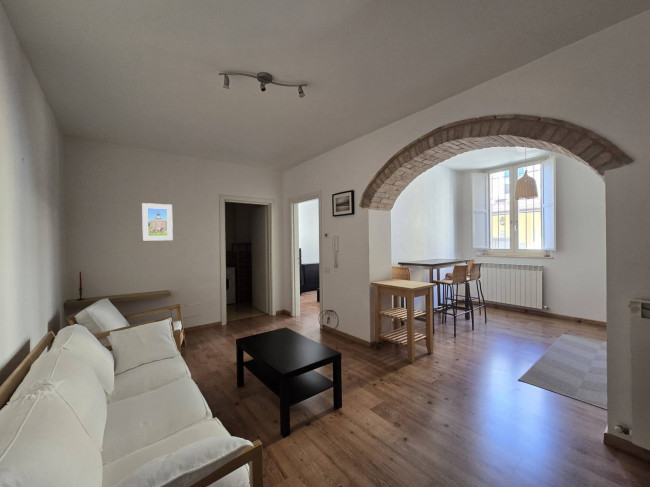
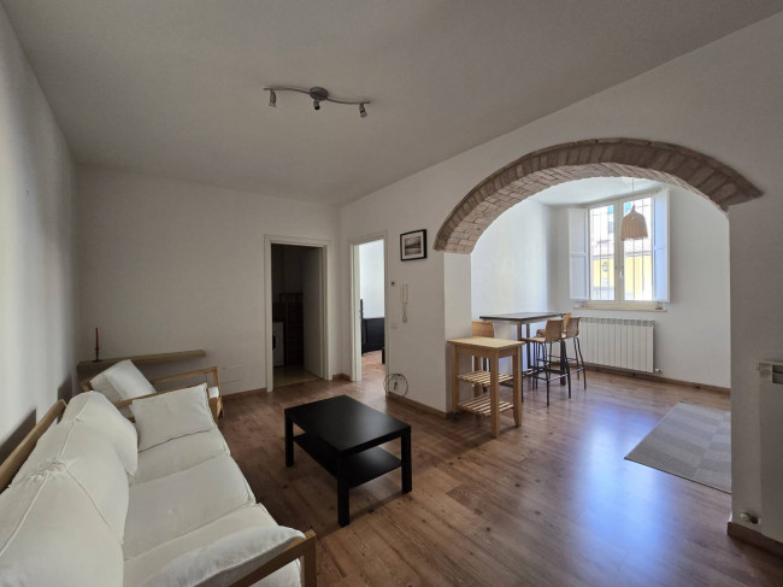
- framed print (157, 222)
